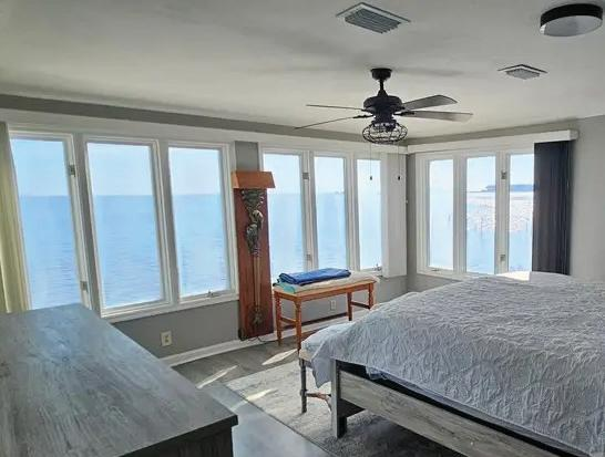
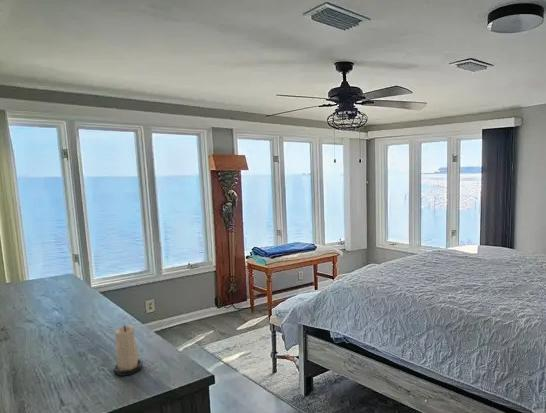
+ candle (126, 346)
